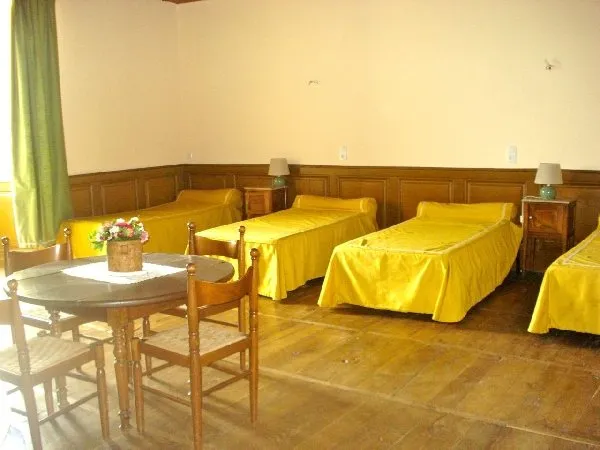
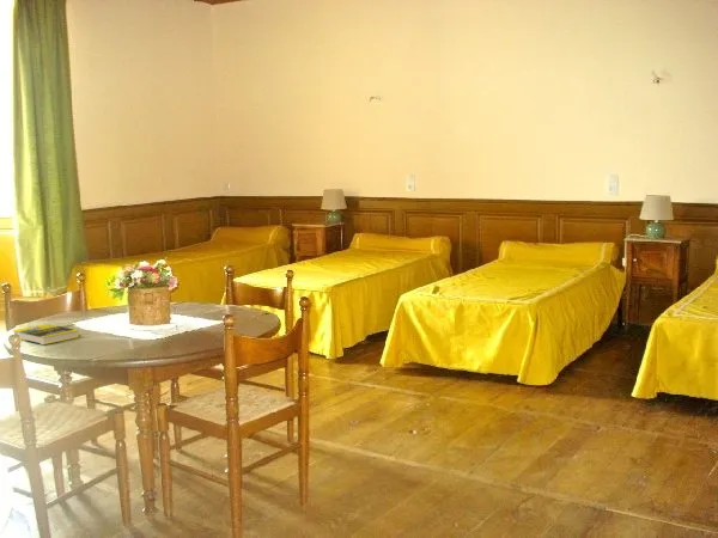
+ book (45, 334)
